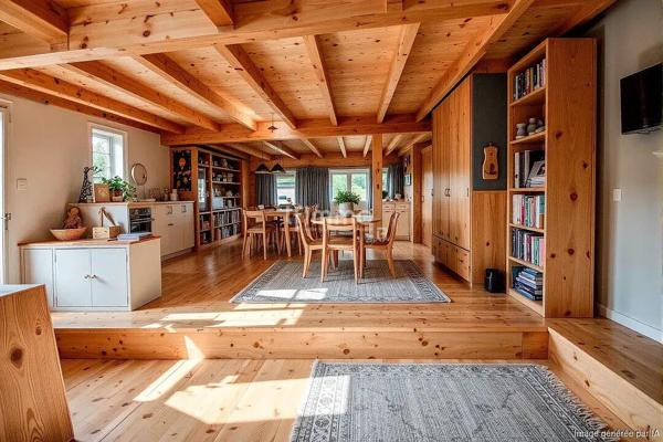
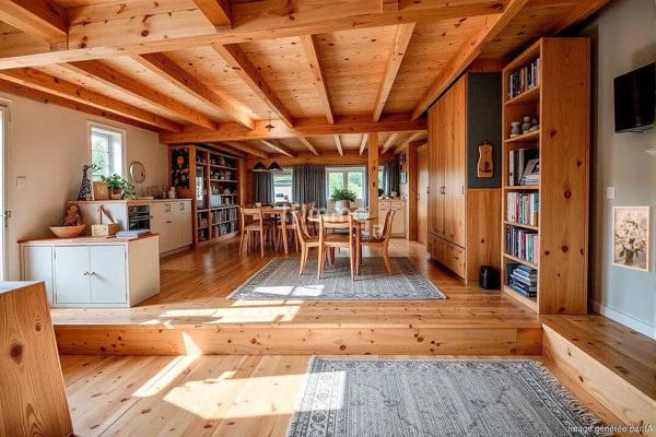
+ wall art (631, 237)
